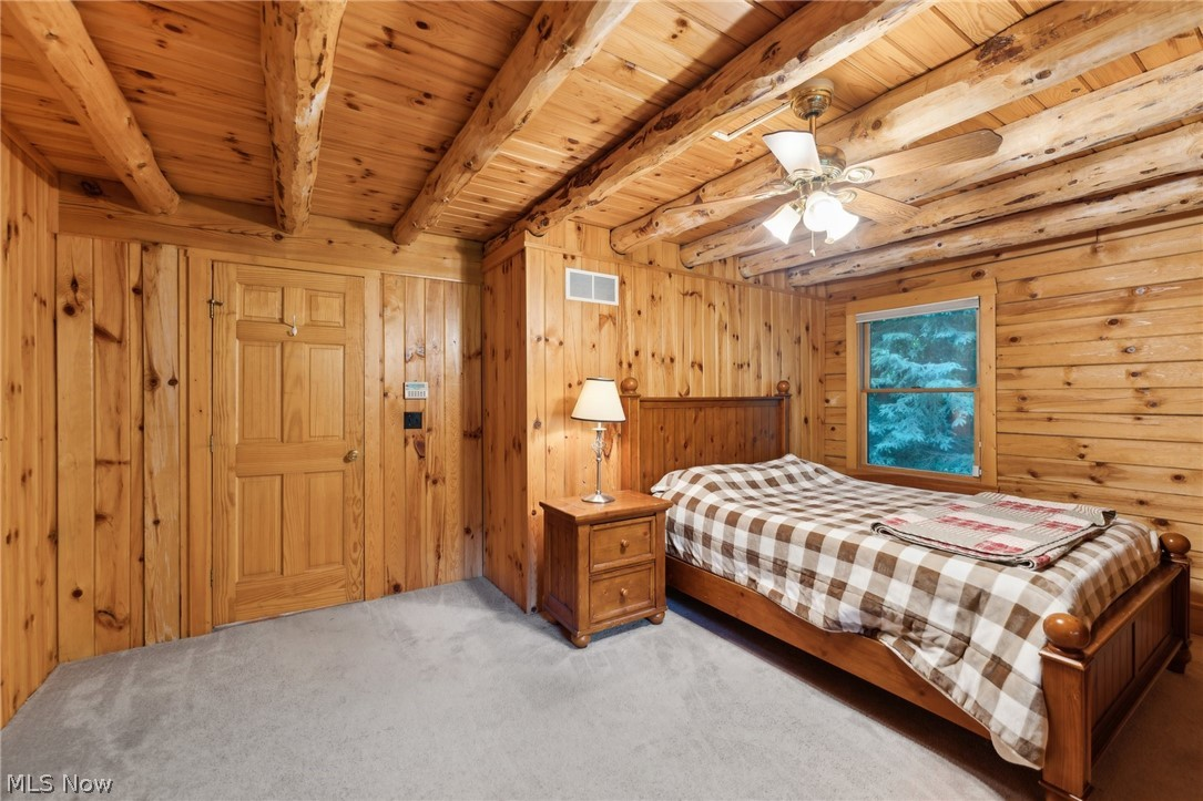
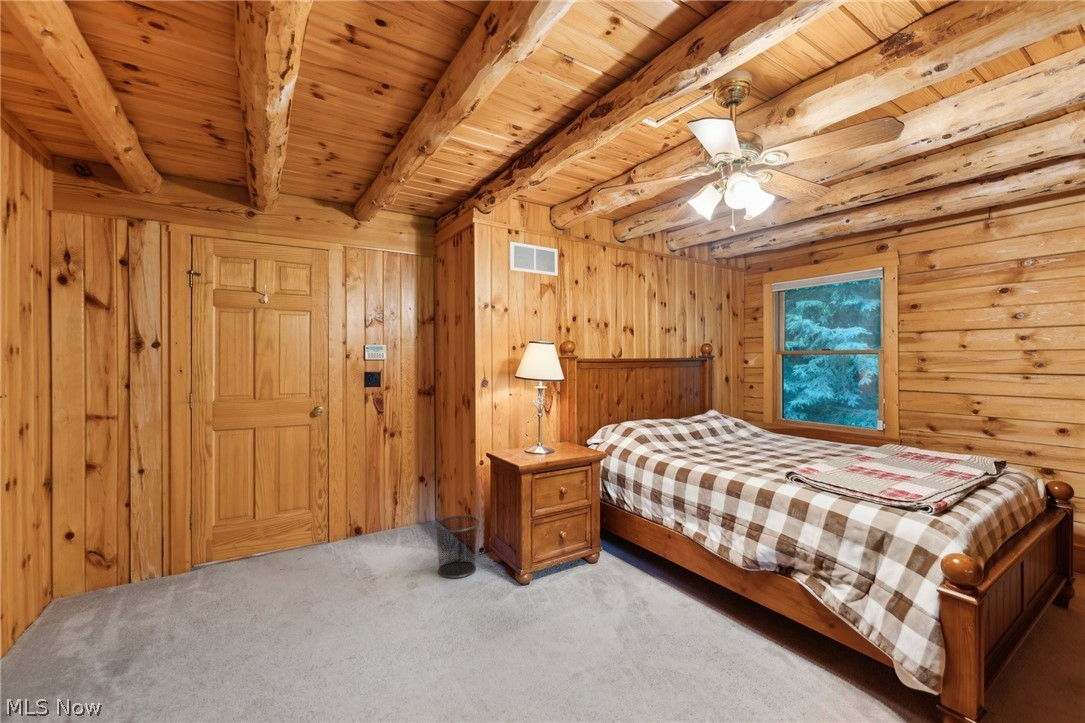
+ waste bin (457, 546)
